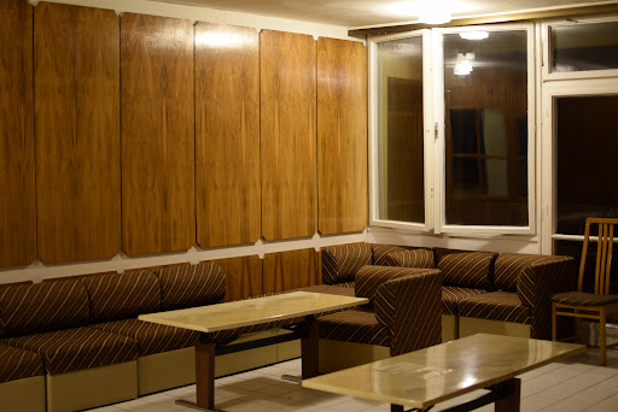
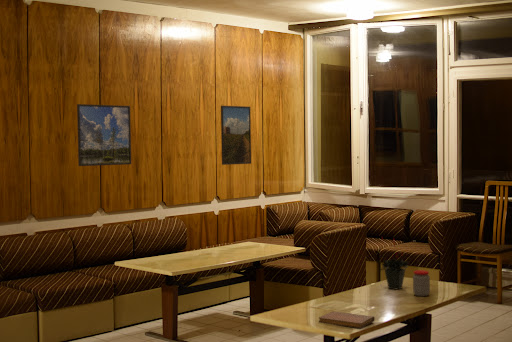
+ notebook (346, 319)
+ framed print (104, 135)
+ potted plant (394, 261)
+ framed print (236, 135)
+ jar (421, 283)
